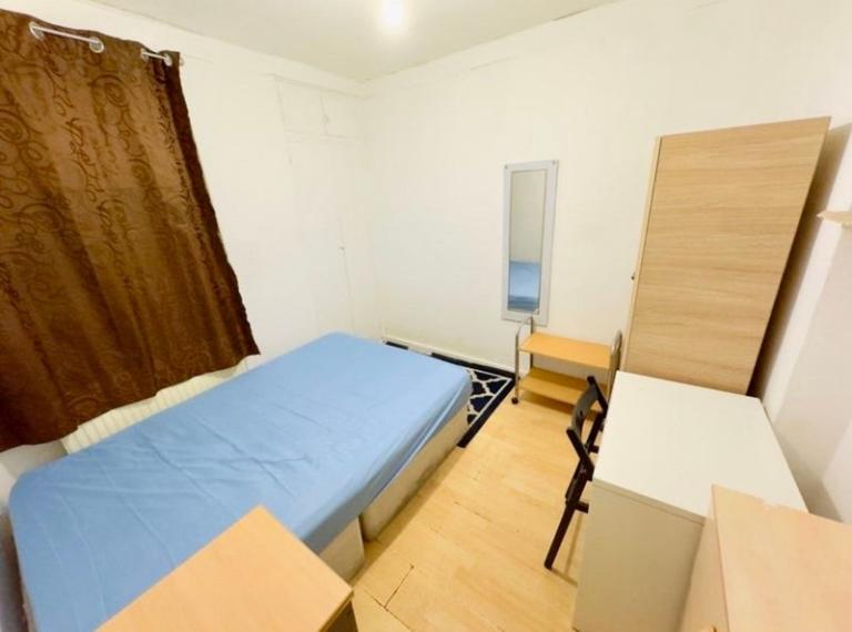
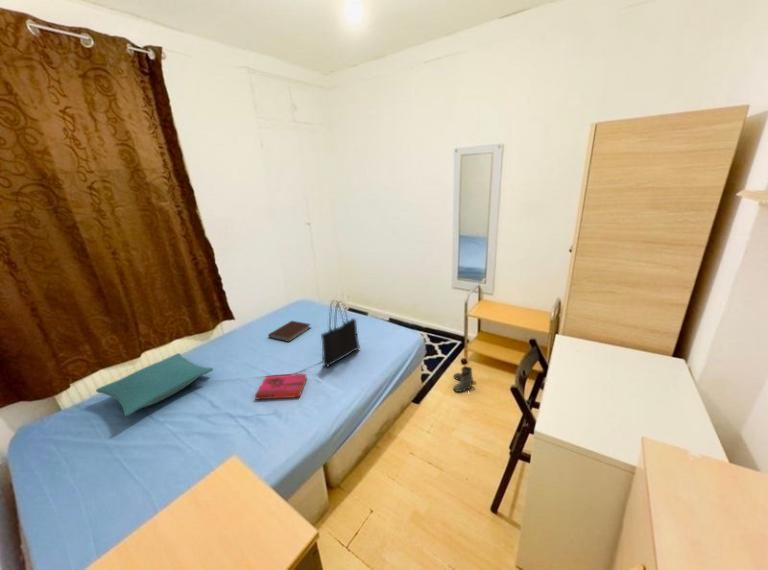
+ boots (462, 376)
+ notebook (290, 330)
+ pillow (157, 380)
+ hardback book (282, 386)
+ tote bag (339, 330)
